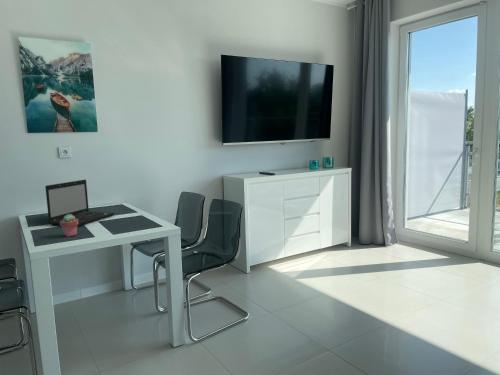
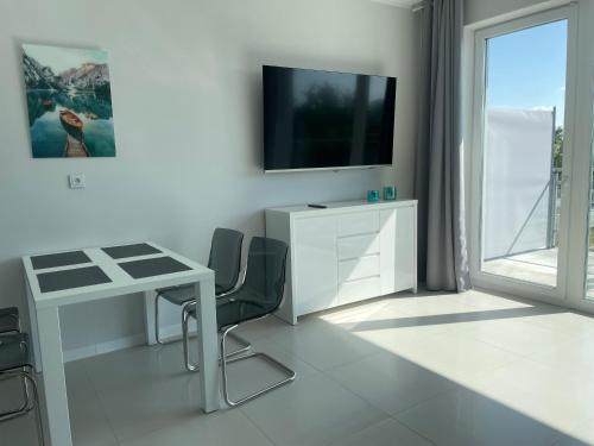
- potted succulent (69, 224)
- laptop (81, 201)
